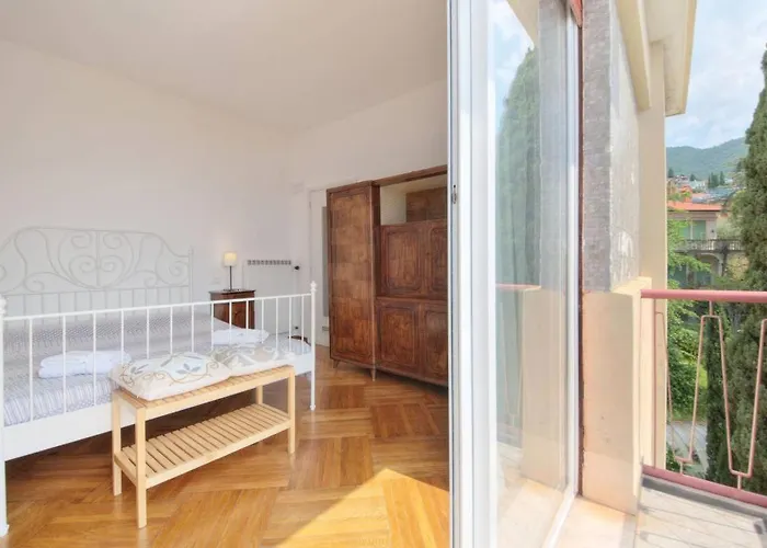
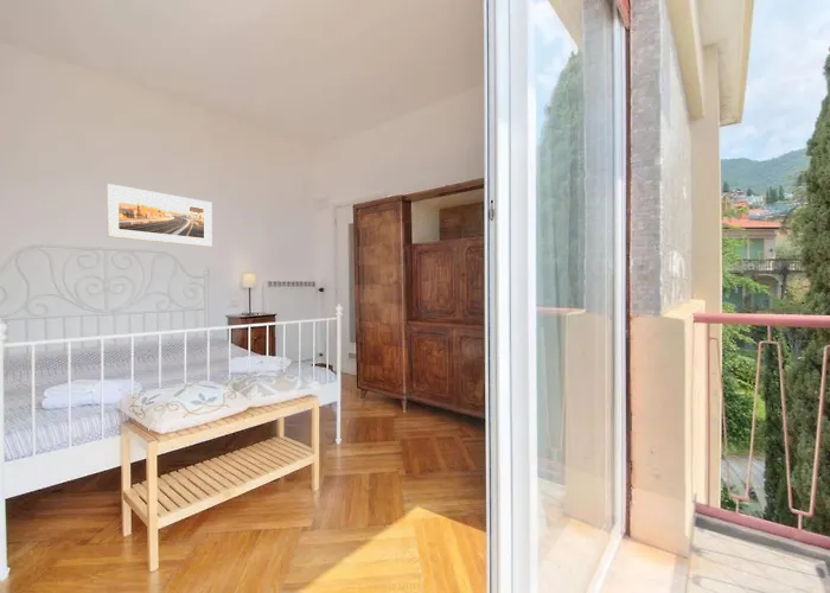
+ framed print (164, 217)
